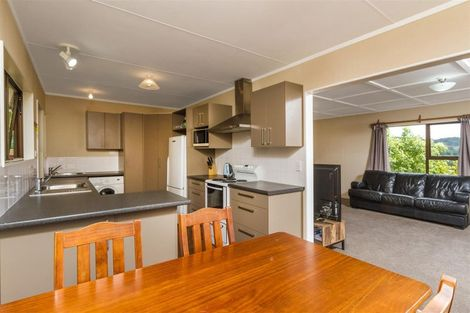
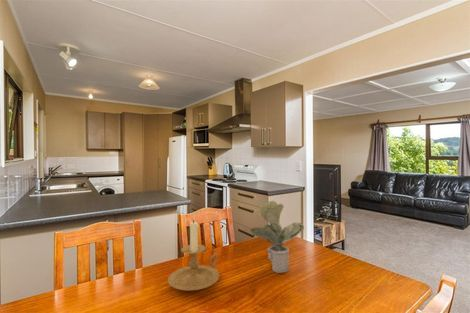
+ candle holder (194, 251)
+ potted plant (276, 232)
